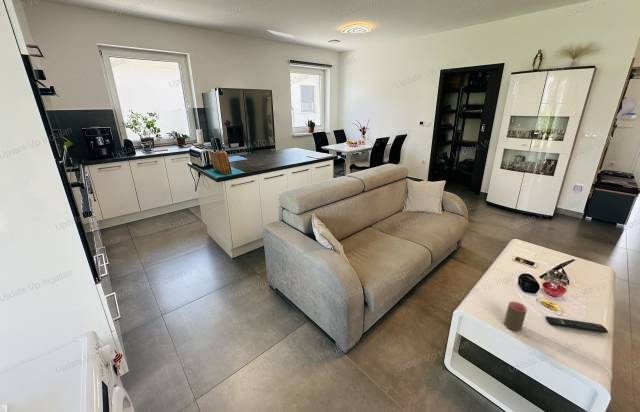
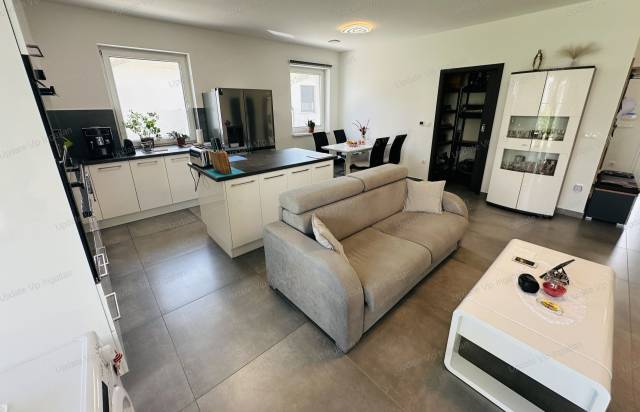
- cup (515, 316)
- remote control (576, 325)
